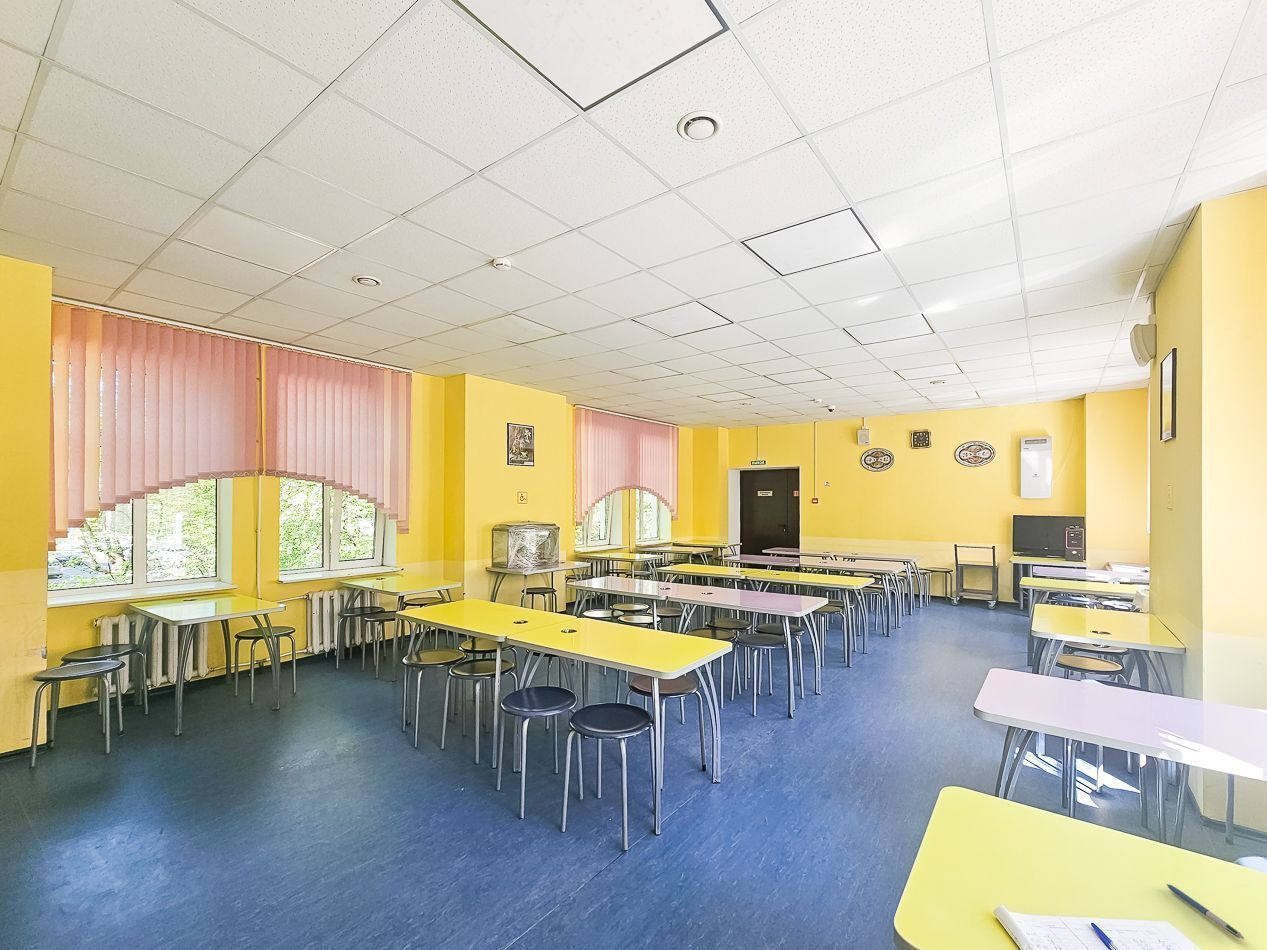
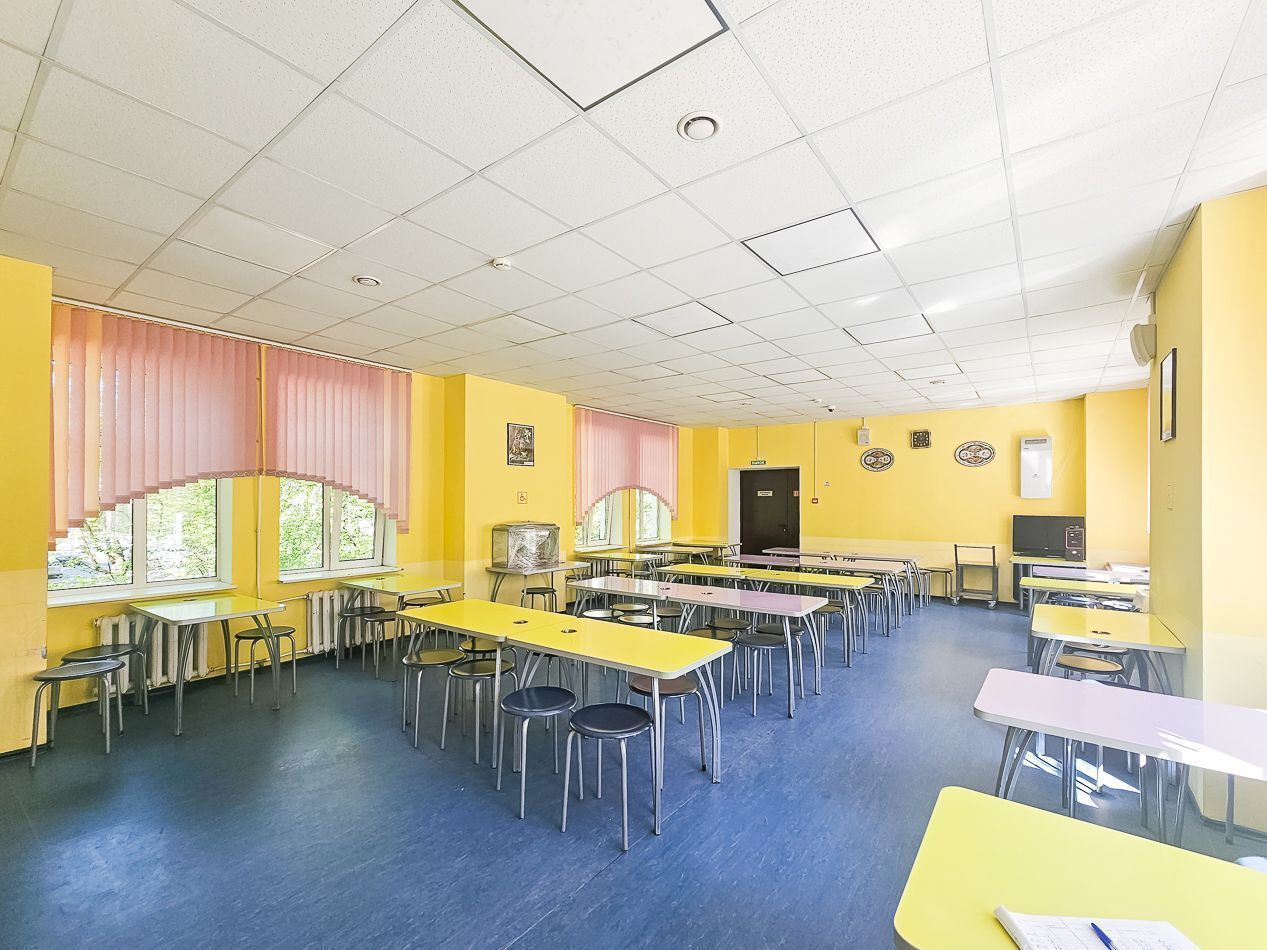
- pen (1203, 909)
